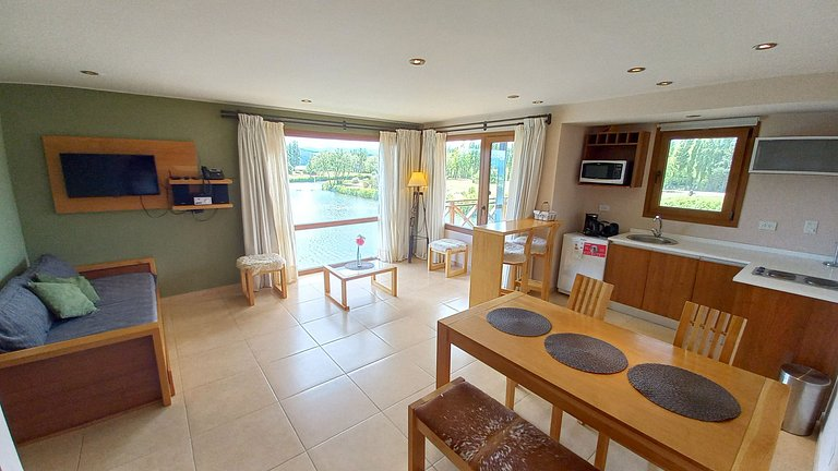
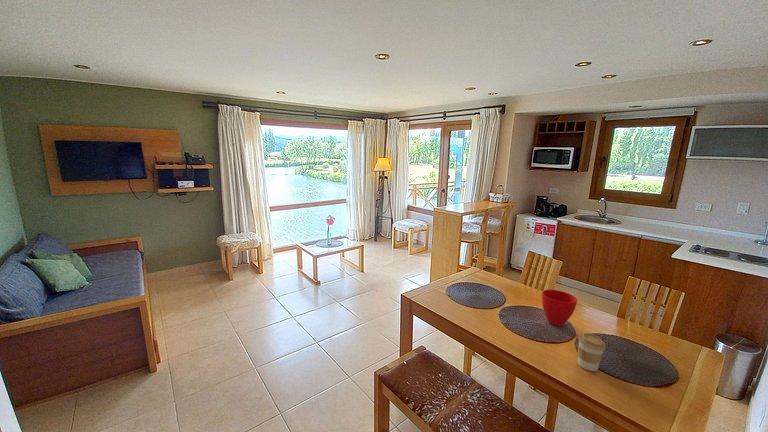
+ coffee cup (590, 351)
+ cup (557, 309)
